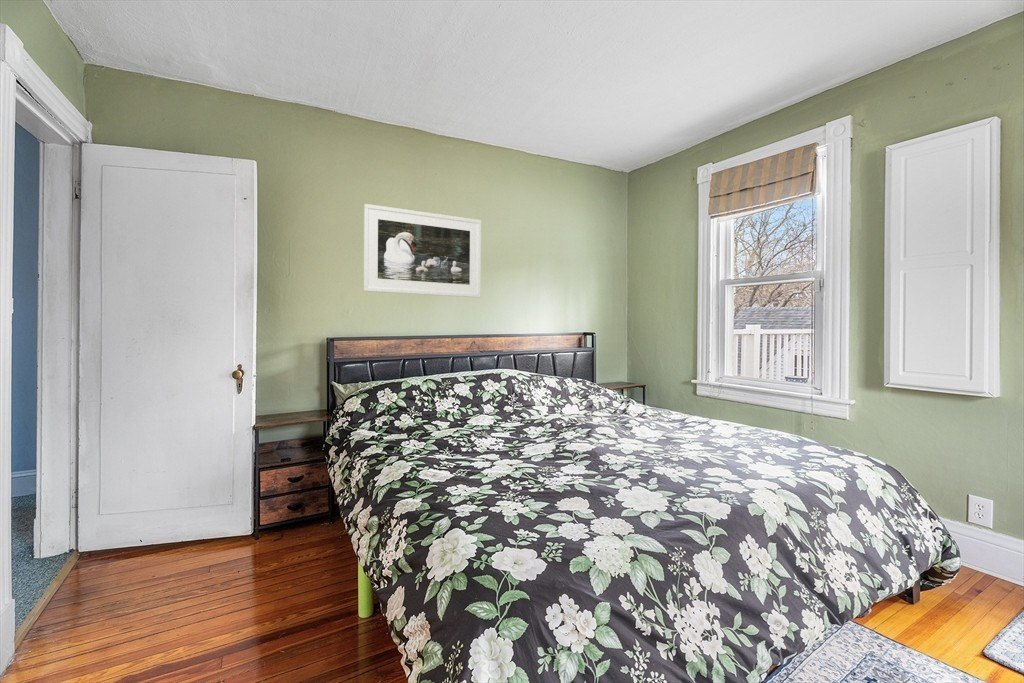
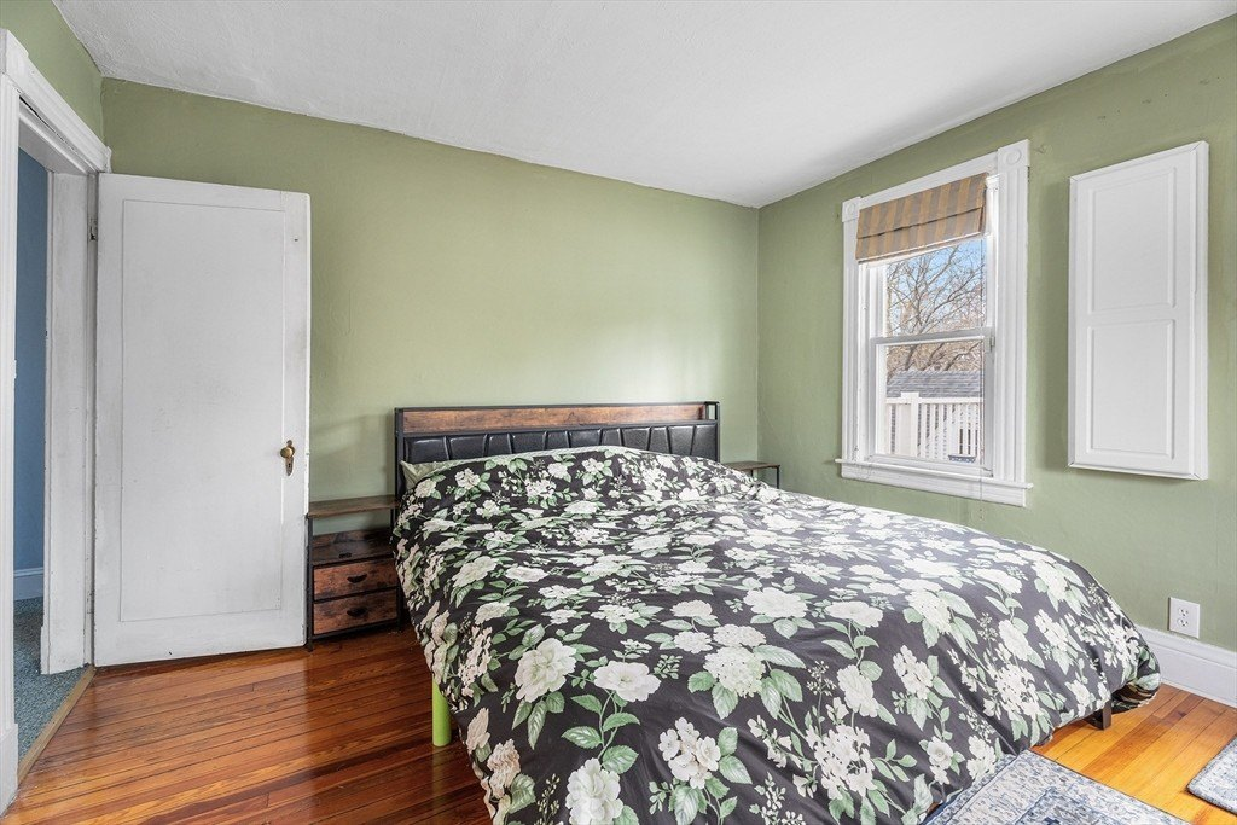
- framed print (425, 253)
